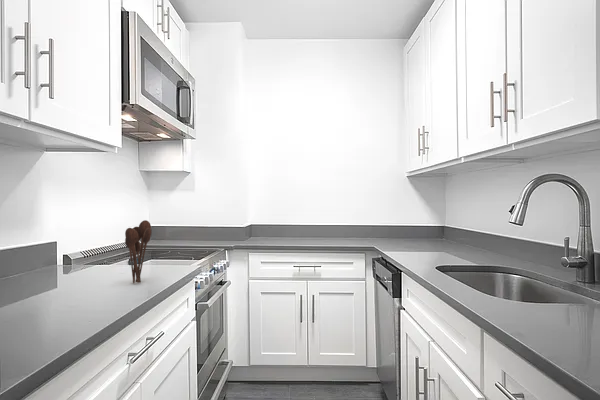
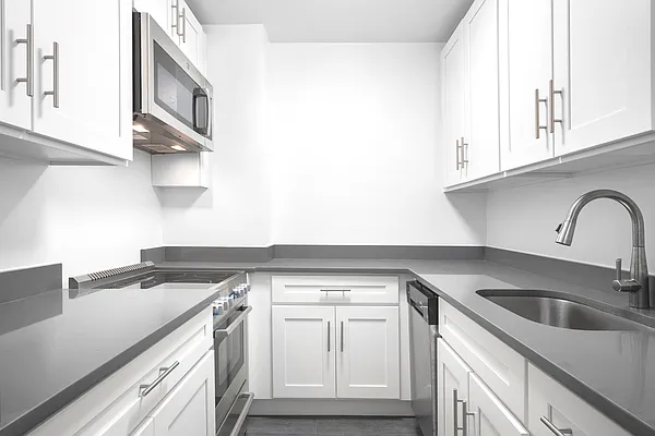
- utensil holder (138, 251)
